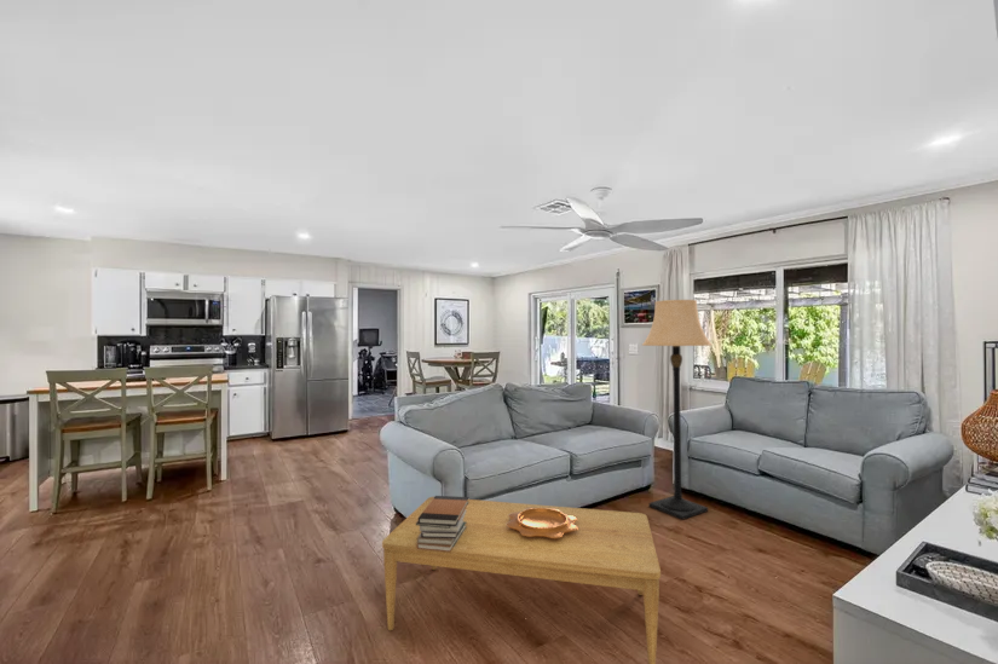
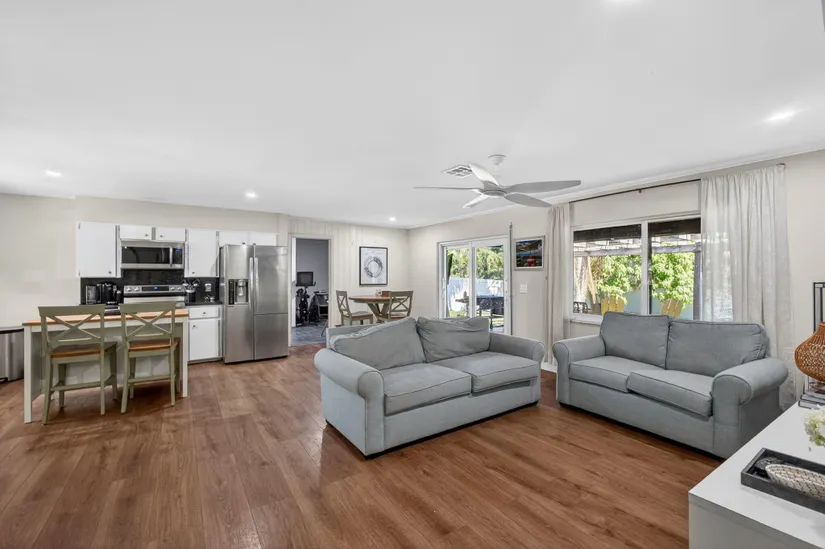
- coffee table (523, 568)
- lamp (676, 404)
- book stack (444, 521)
- decorative bowl (542, 521)
